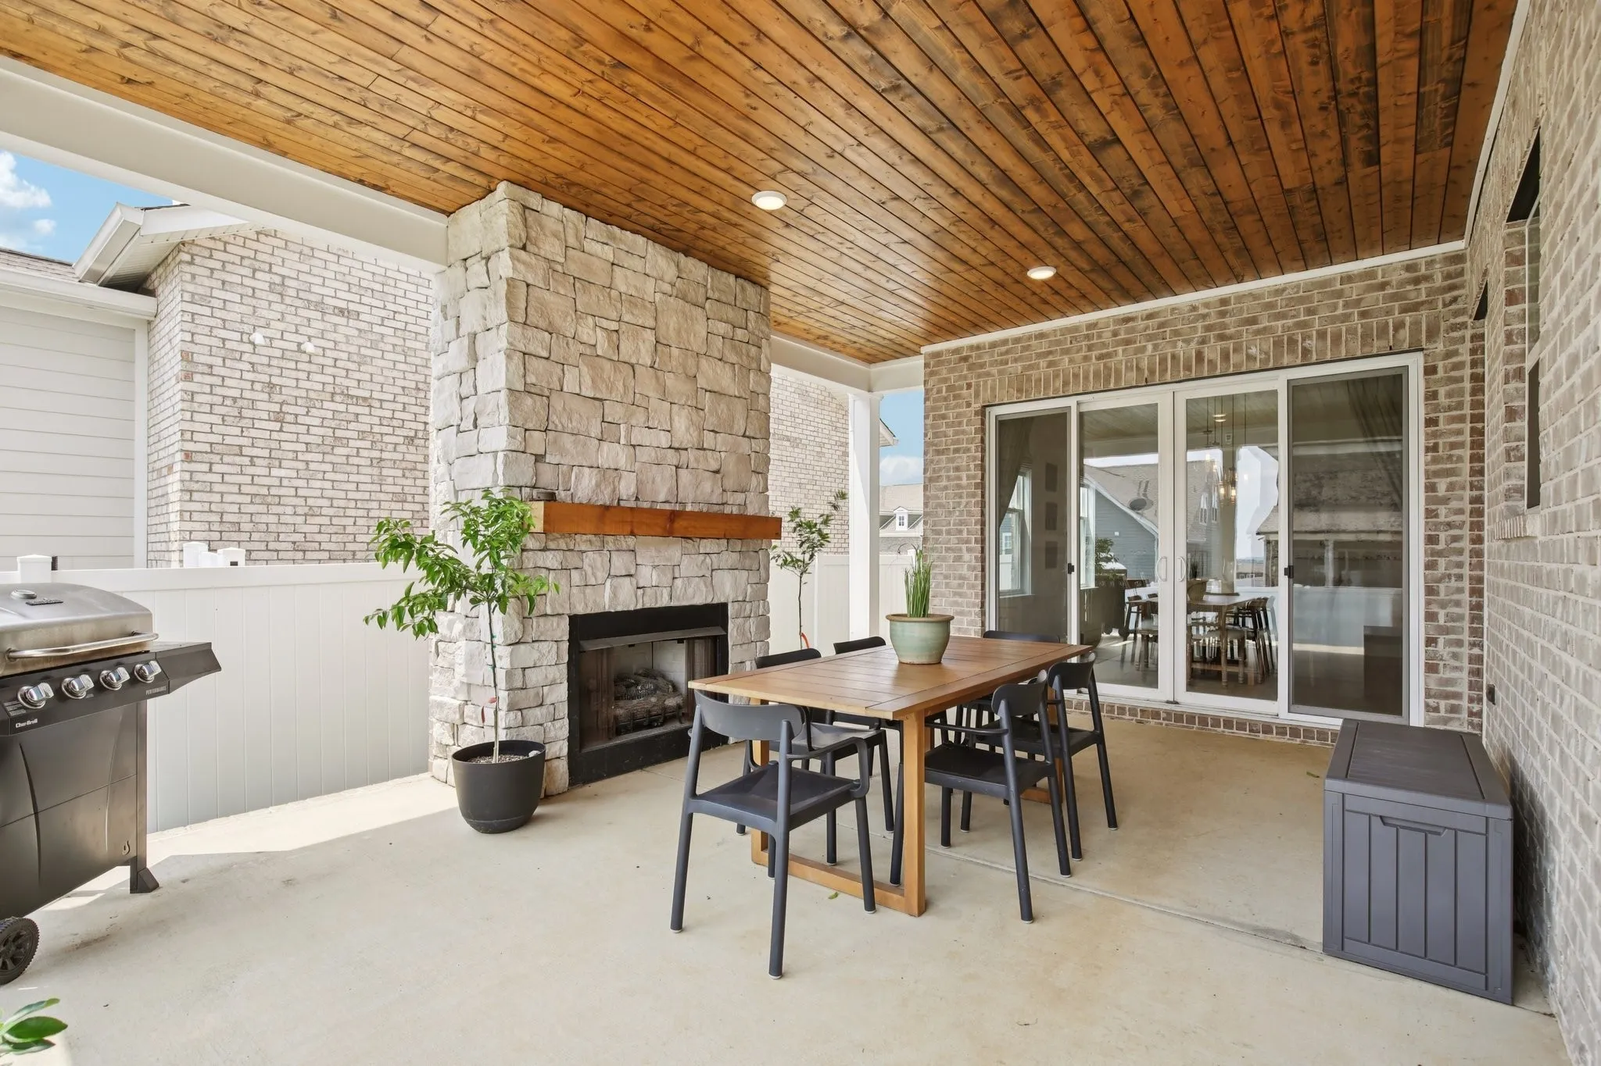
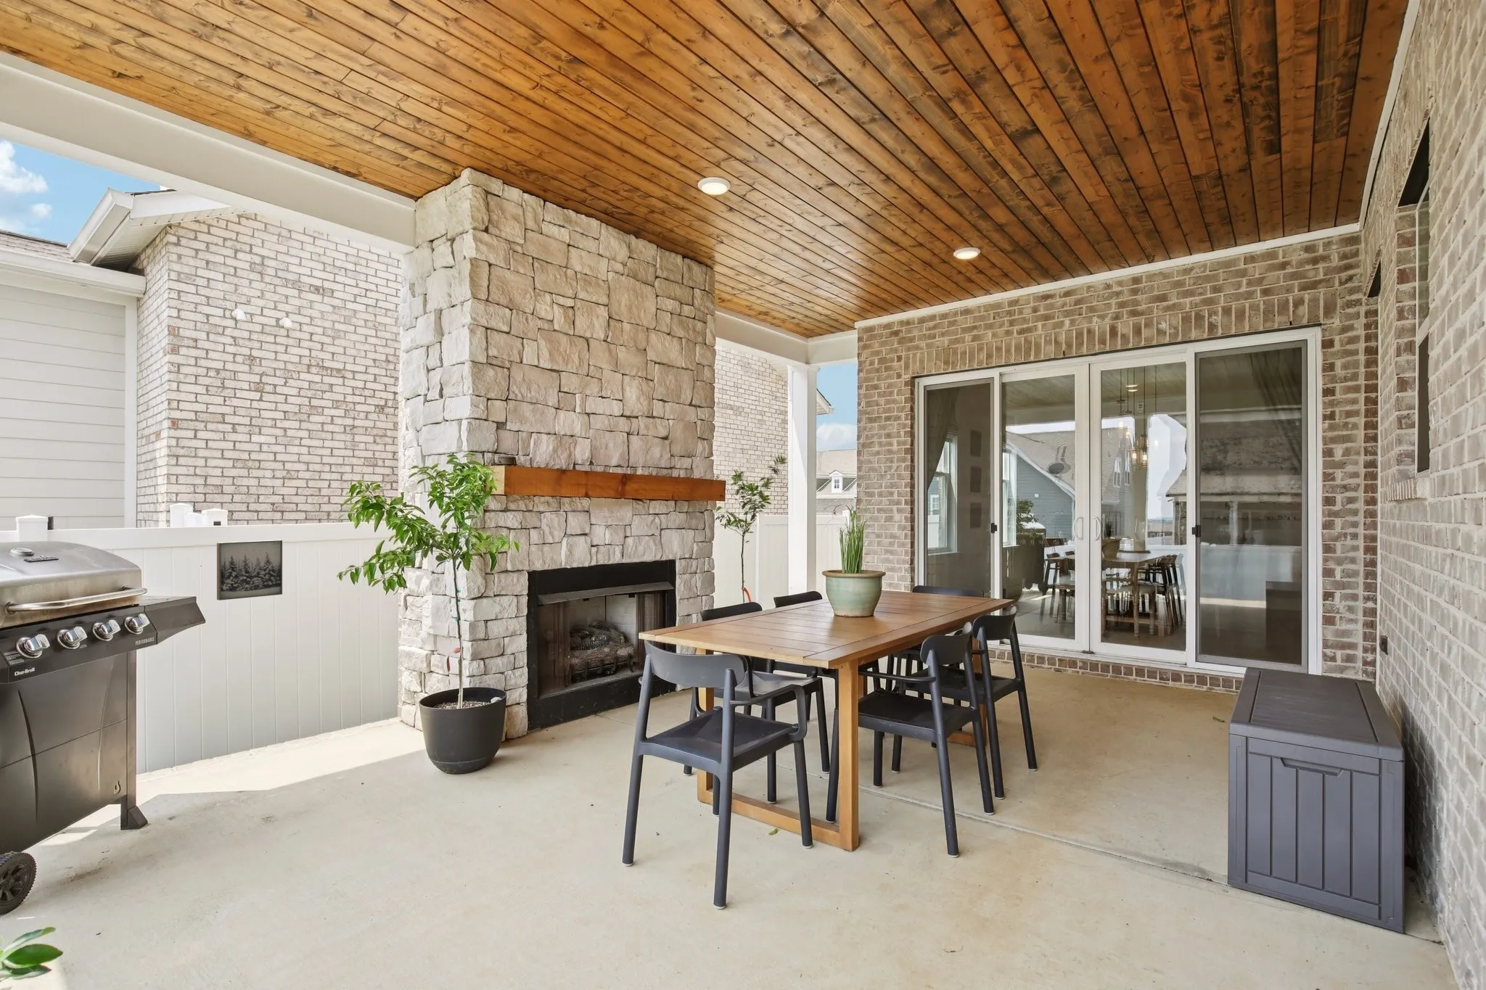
+ wall art (251, 569)
